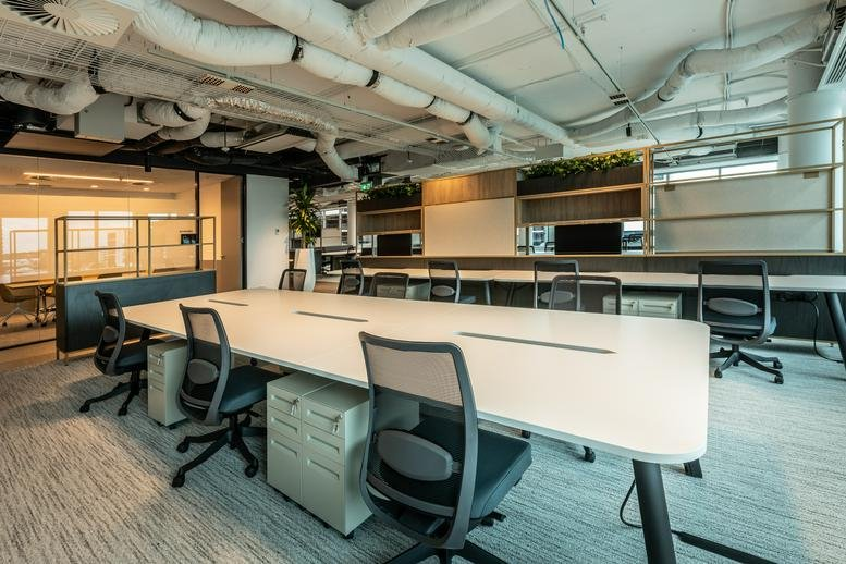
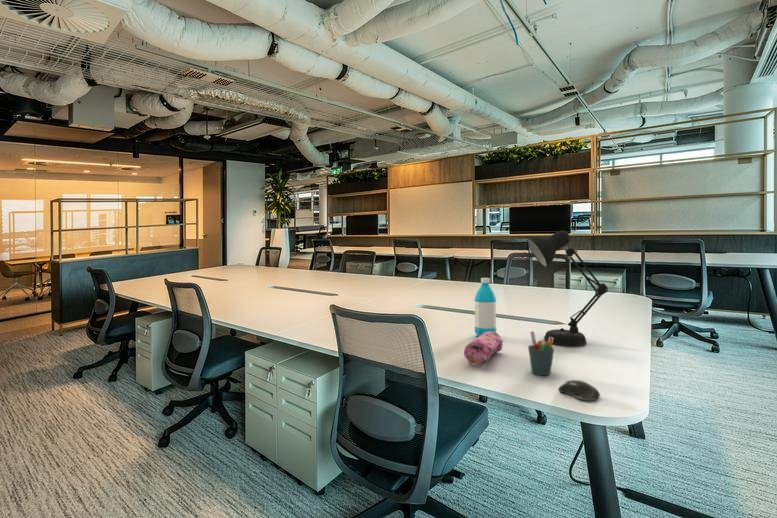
+ pen holder (541, 353)
+ computer mouse (578, 388)
+ desk lamp (579, 270)
+ water bottle (485, 307)
+ pencil case (484, 347)
